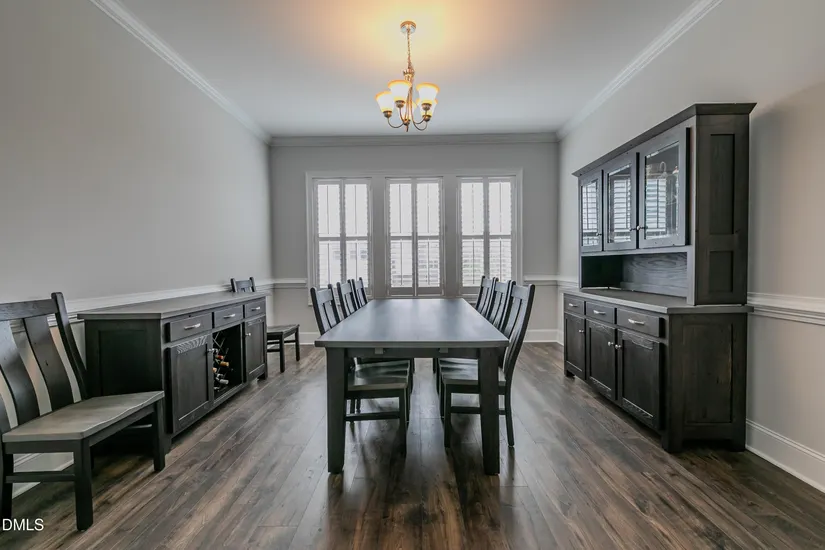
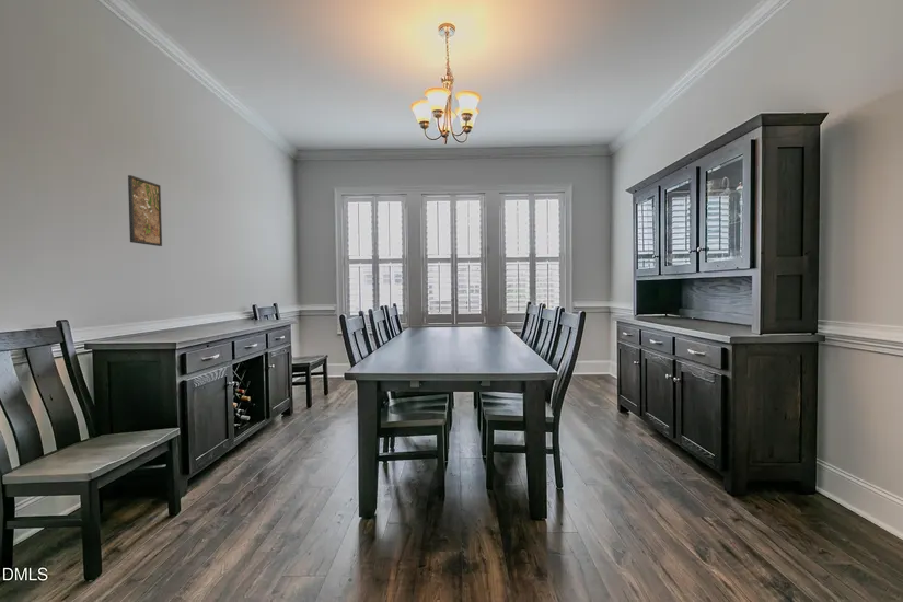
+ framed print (146, 212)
